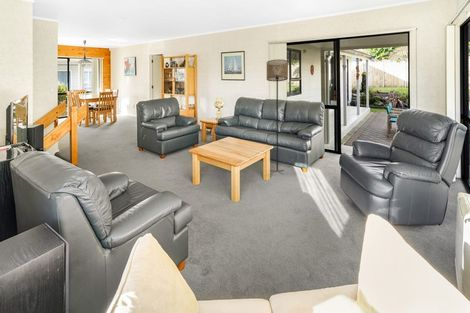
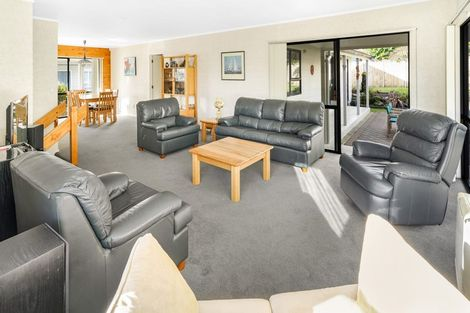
- floor lamp (277, 116)
